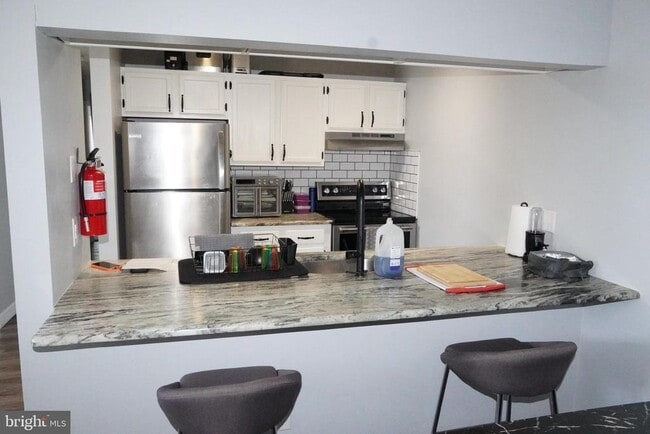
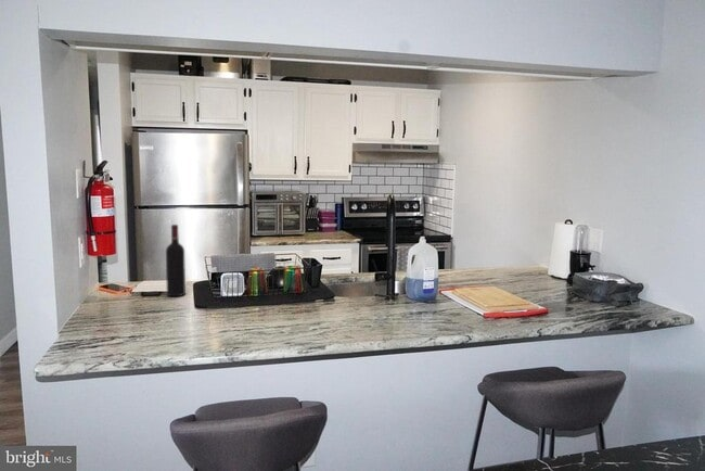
+ wine bottle (175, 259)
